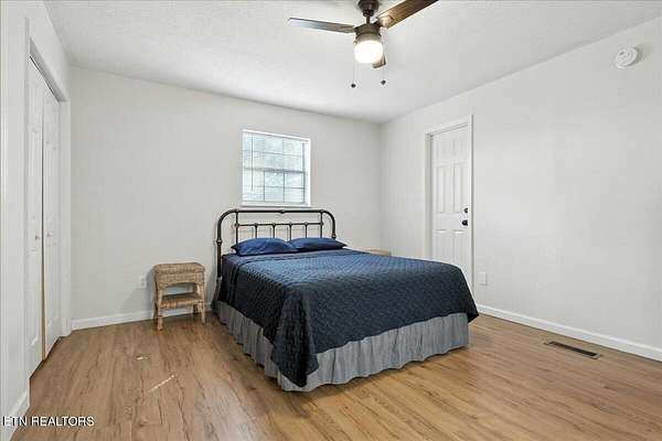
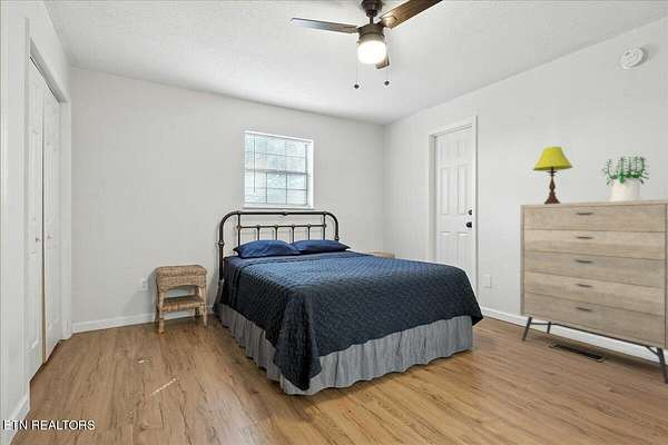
+ dresser (597, 278)
+ table lamp (552, 176)
+ potted plant (628, 178)
